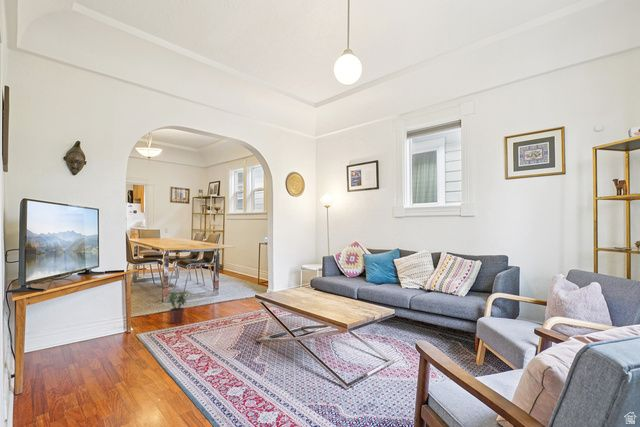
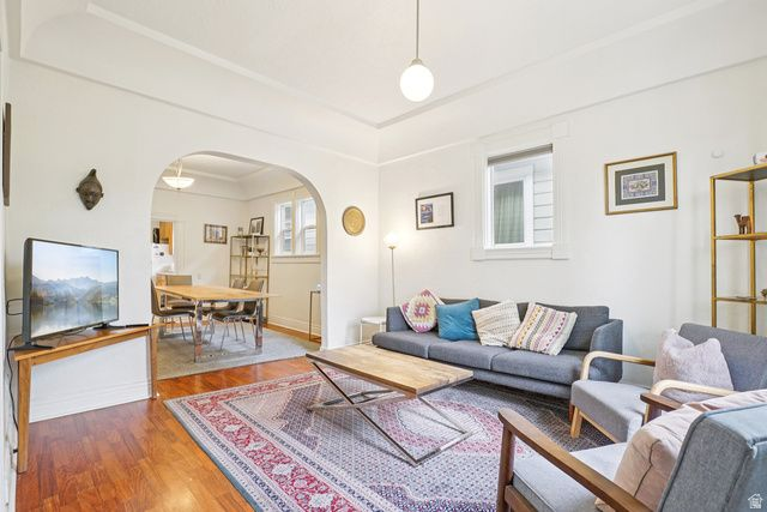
- potted plant (175, 306)
